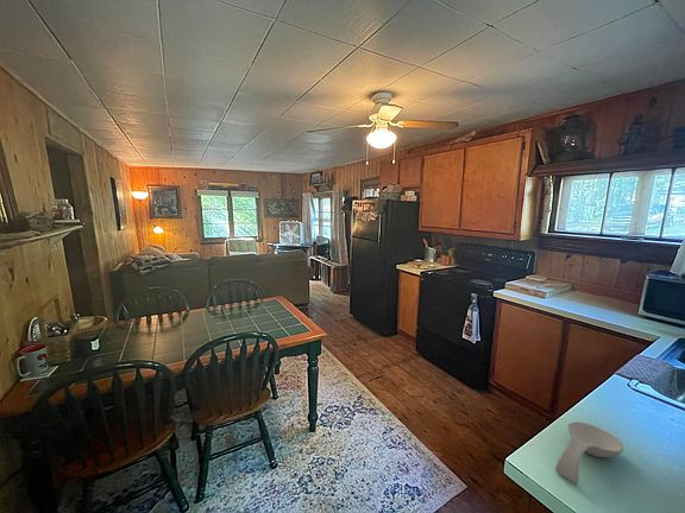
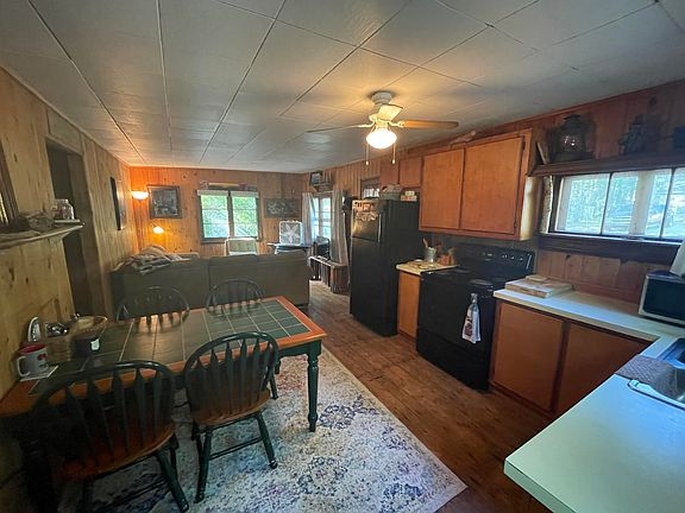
- spoon rest (586, 445)
